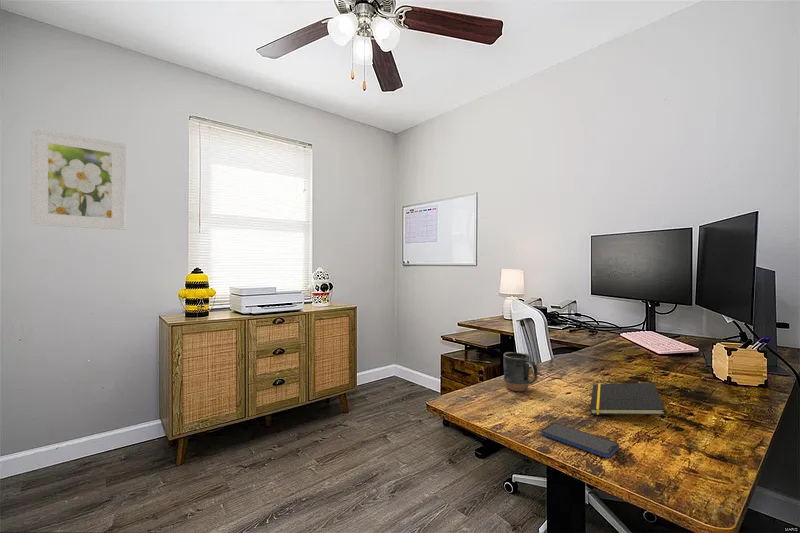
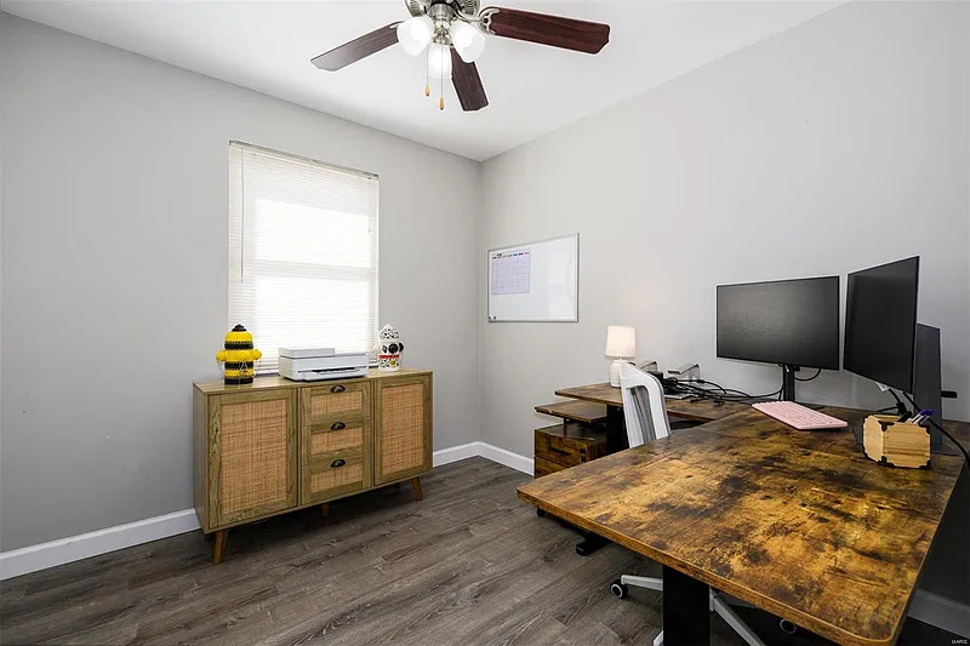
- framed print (81, 182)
- notepad (624, 397)
- smartphone (578, 438)
- mug (519, 371)
